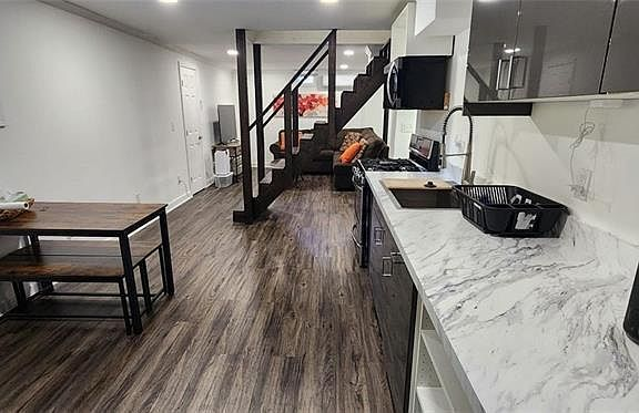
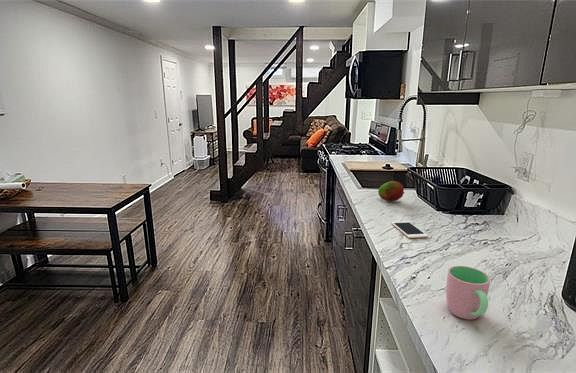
+ fruit (391, 191)
+ cell phone (408, 229)
+ cup (469, 296)
